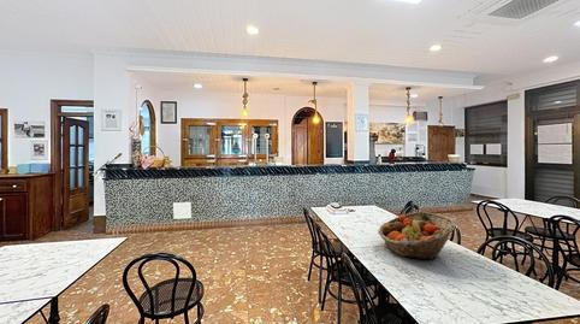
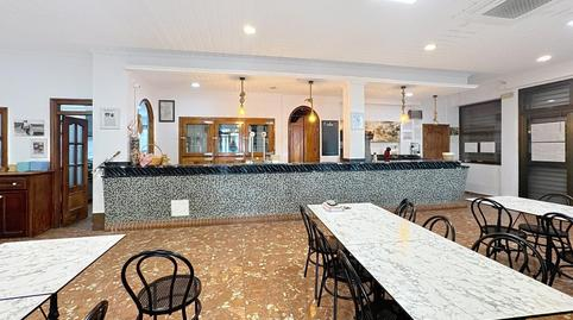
- fruit basket (414, 232)
